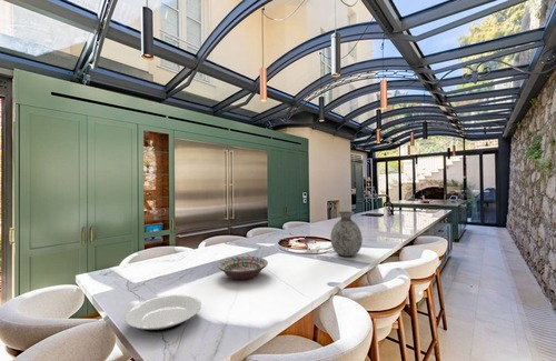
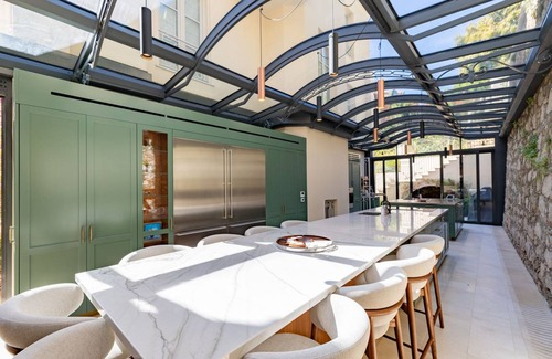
- vase (346, 233)
- plate (165, 314)
- decorative bowl (242, 269)
